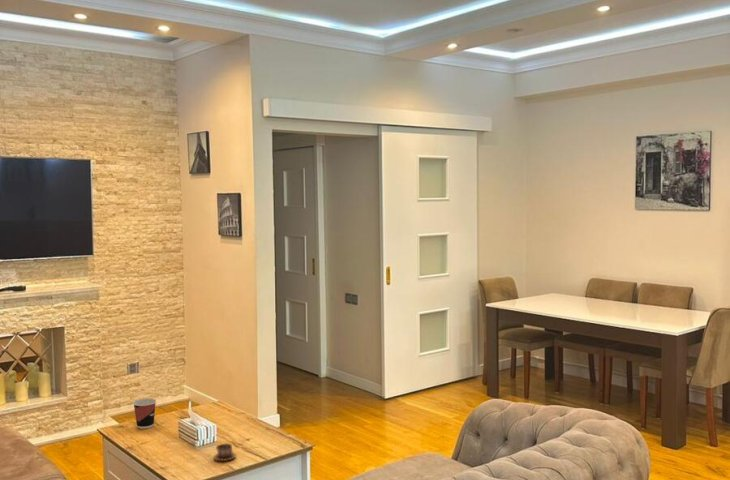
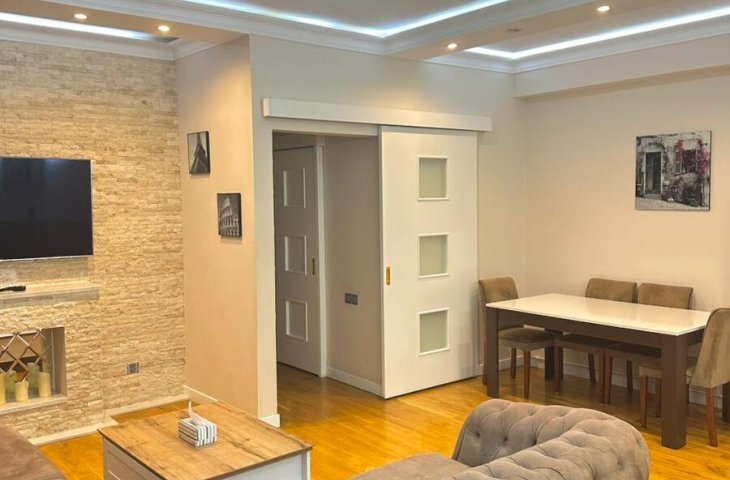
- cup (145, 414)
- cup (224, 451)
